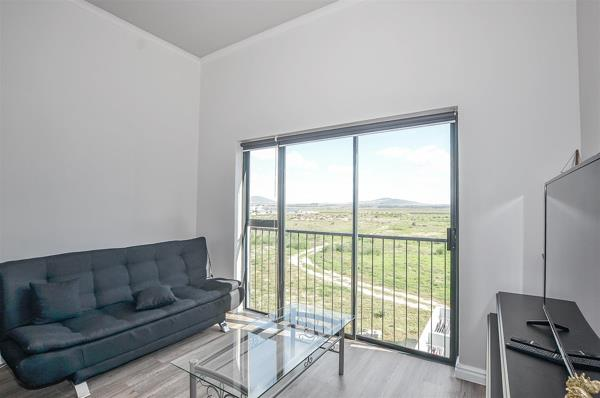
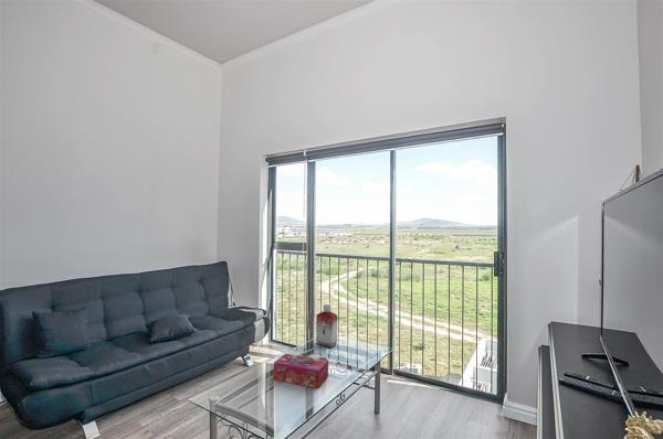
+ bottle (326, 324)
+ tissue box (301, 370)
